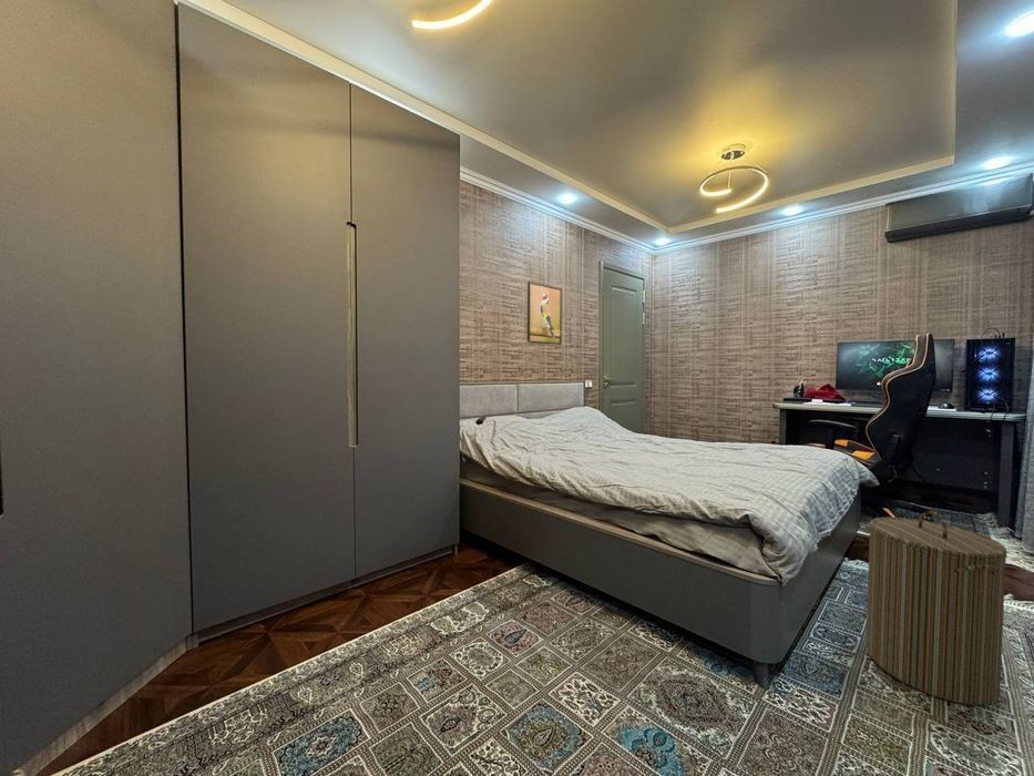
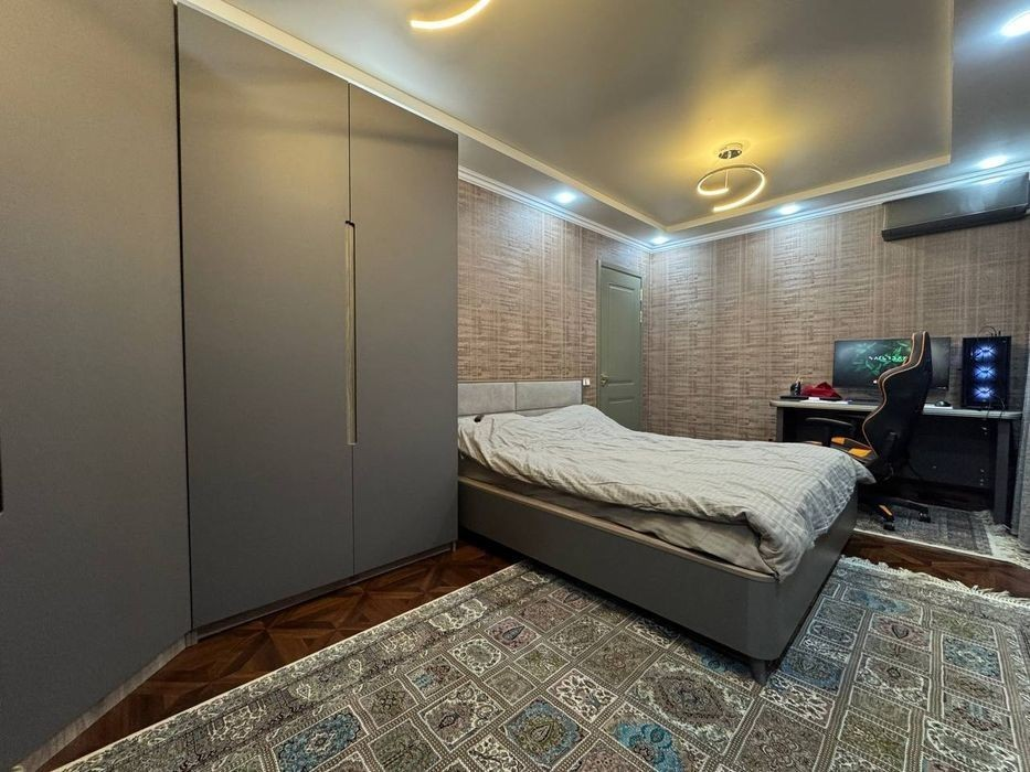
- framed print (544, 314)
- laundry hamper (930, 590)
